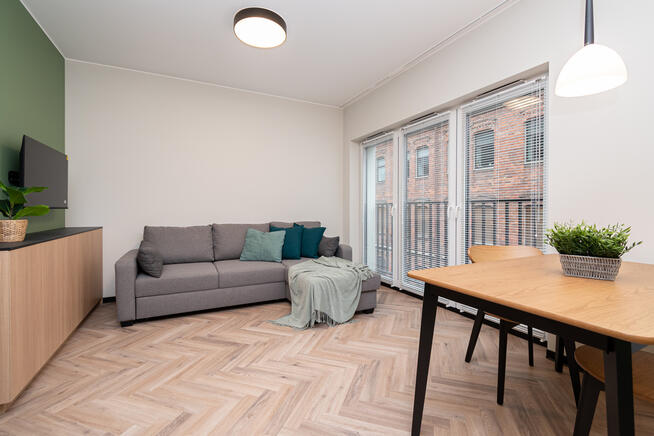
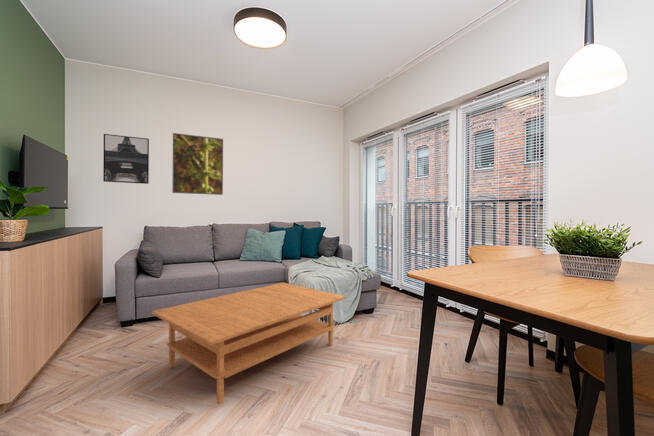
+ coffee table (257, 328)
+ wall art (126, 159)
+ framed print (198, 165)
